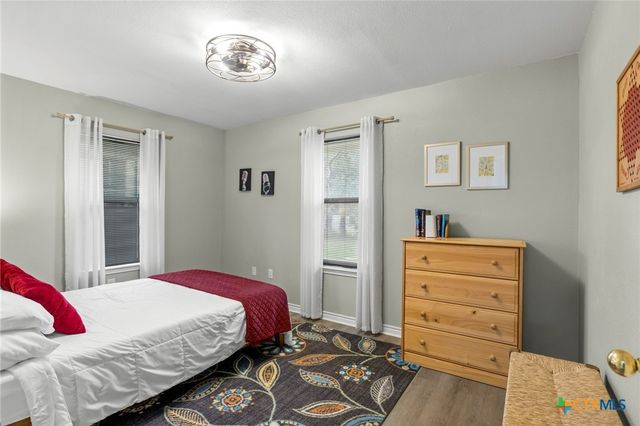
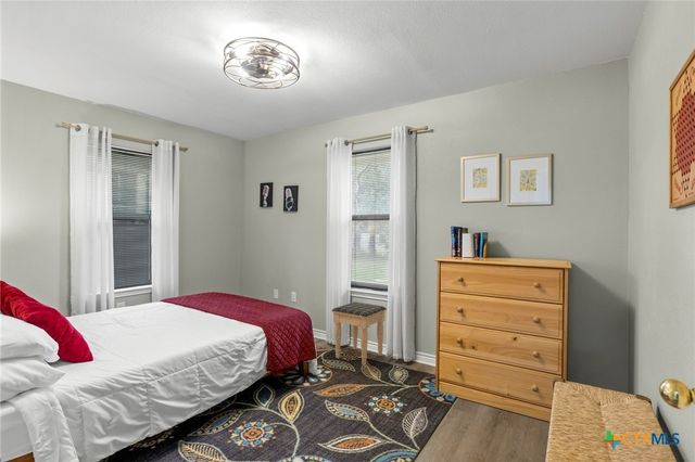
+ footstool (357, 331)
